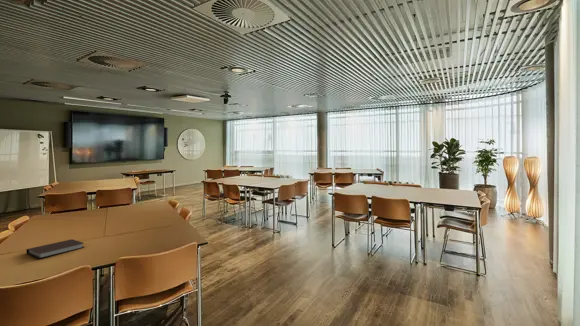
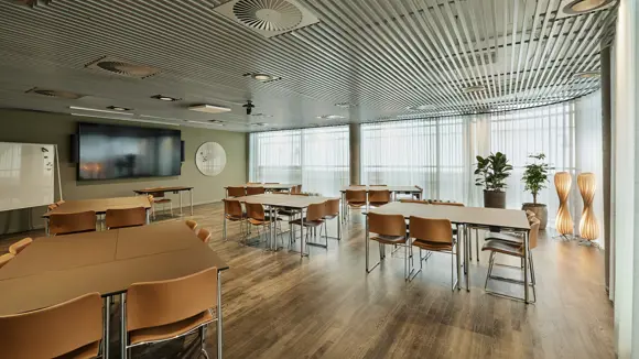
- notebook (56, 247)
